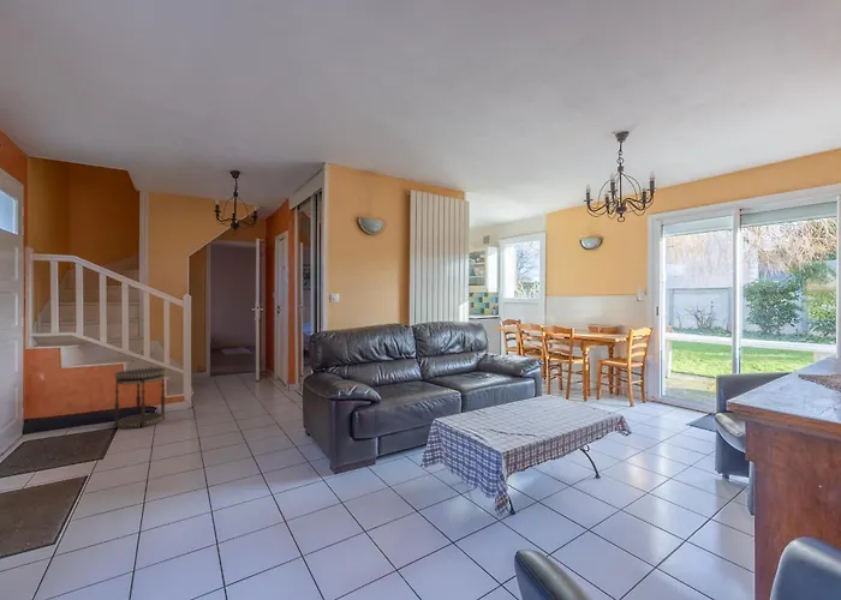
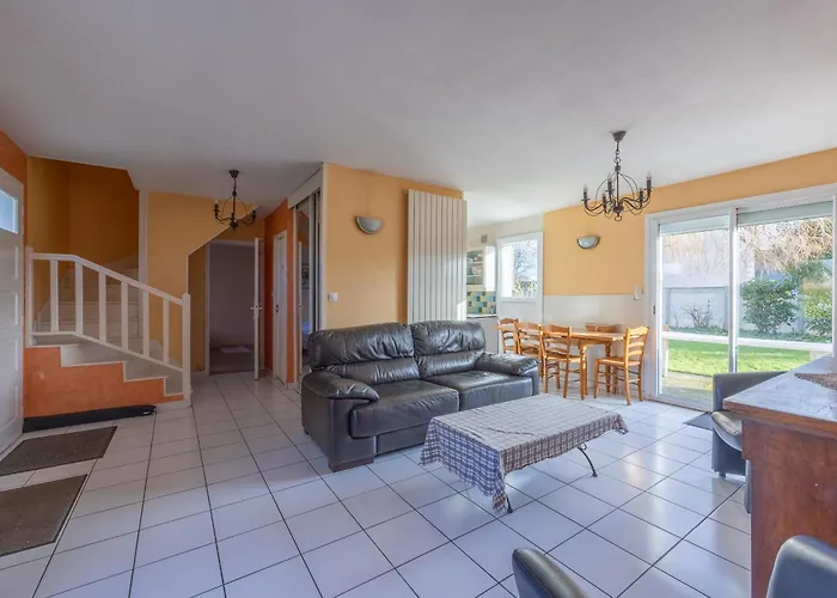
- side table (139, 396)
